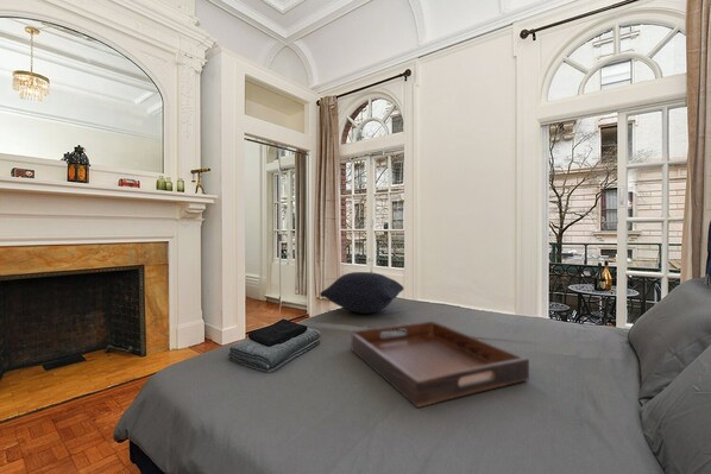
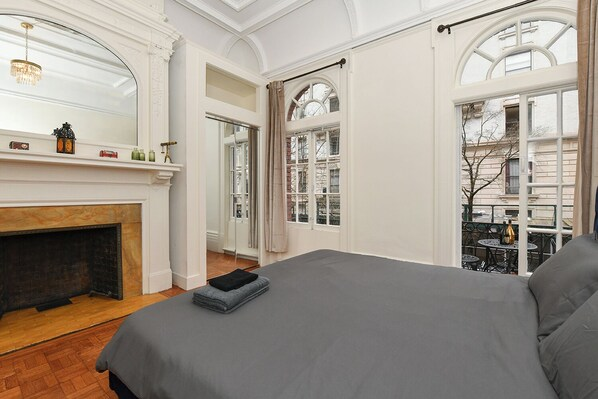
- pillow (364, 291)
- serving tray (427, 352)
